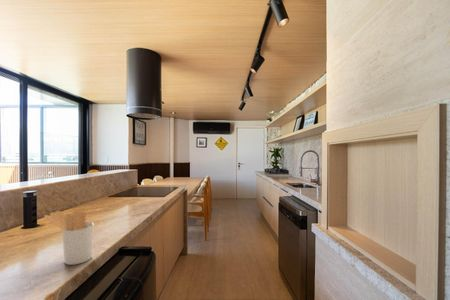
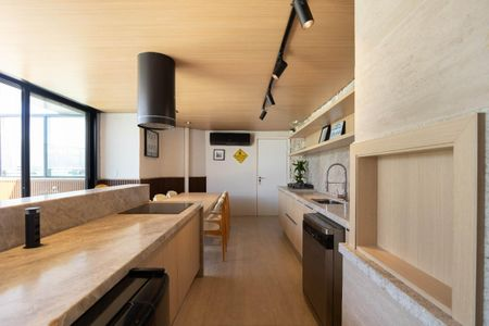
- utensil holder (70, 234)
